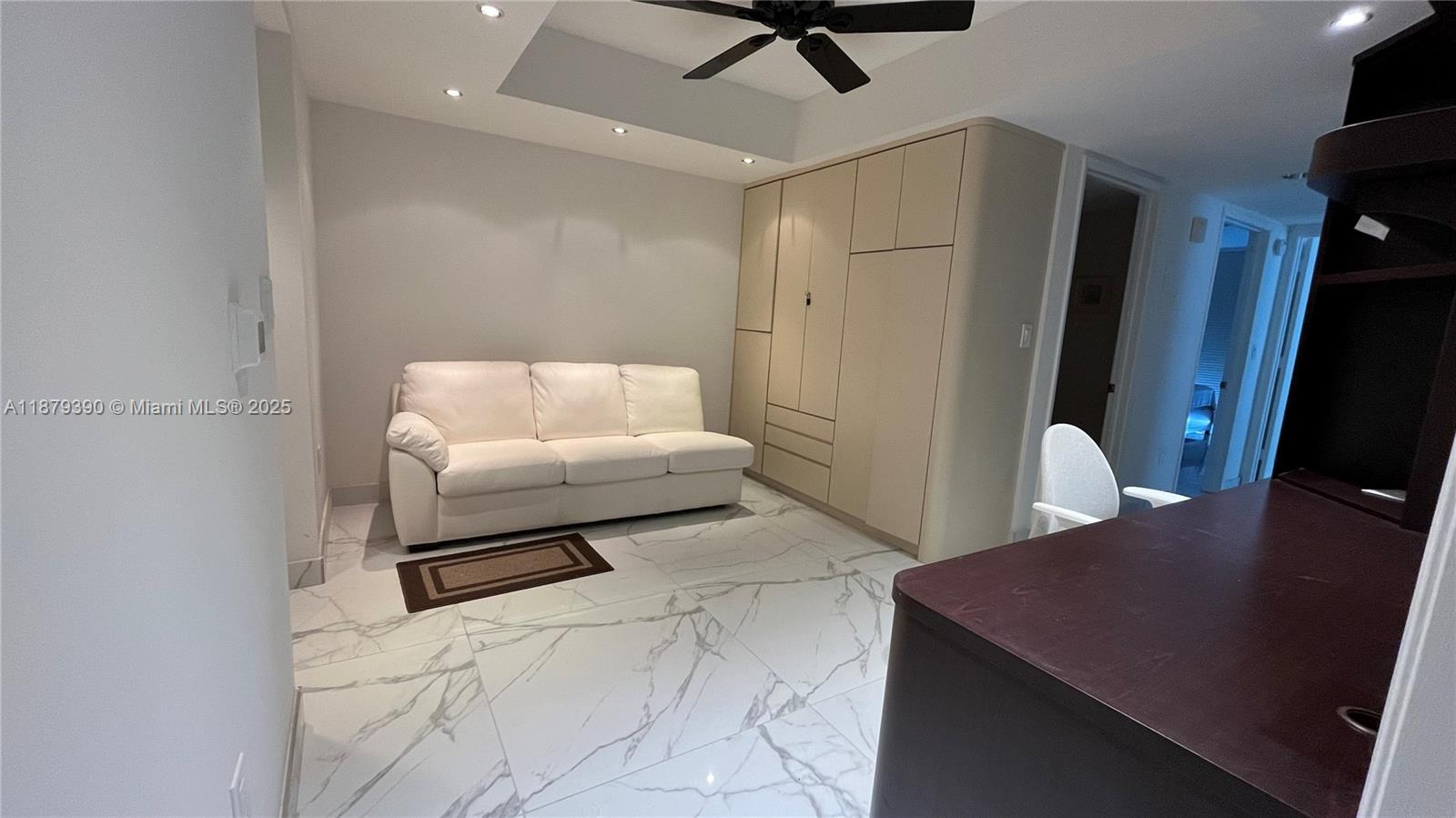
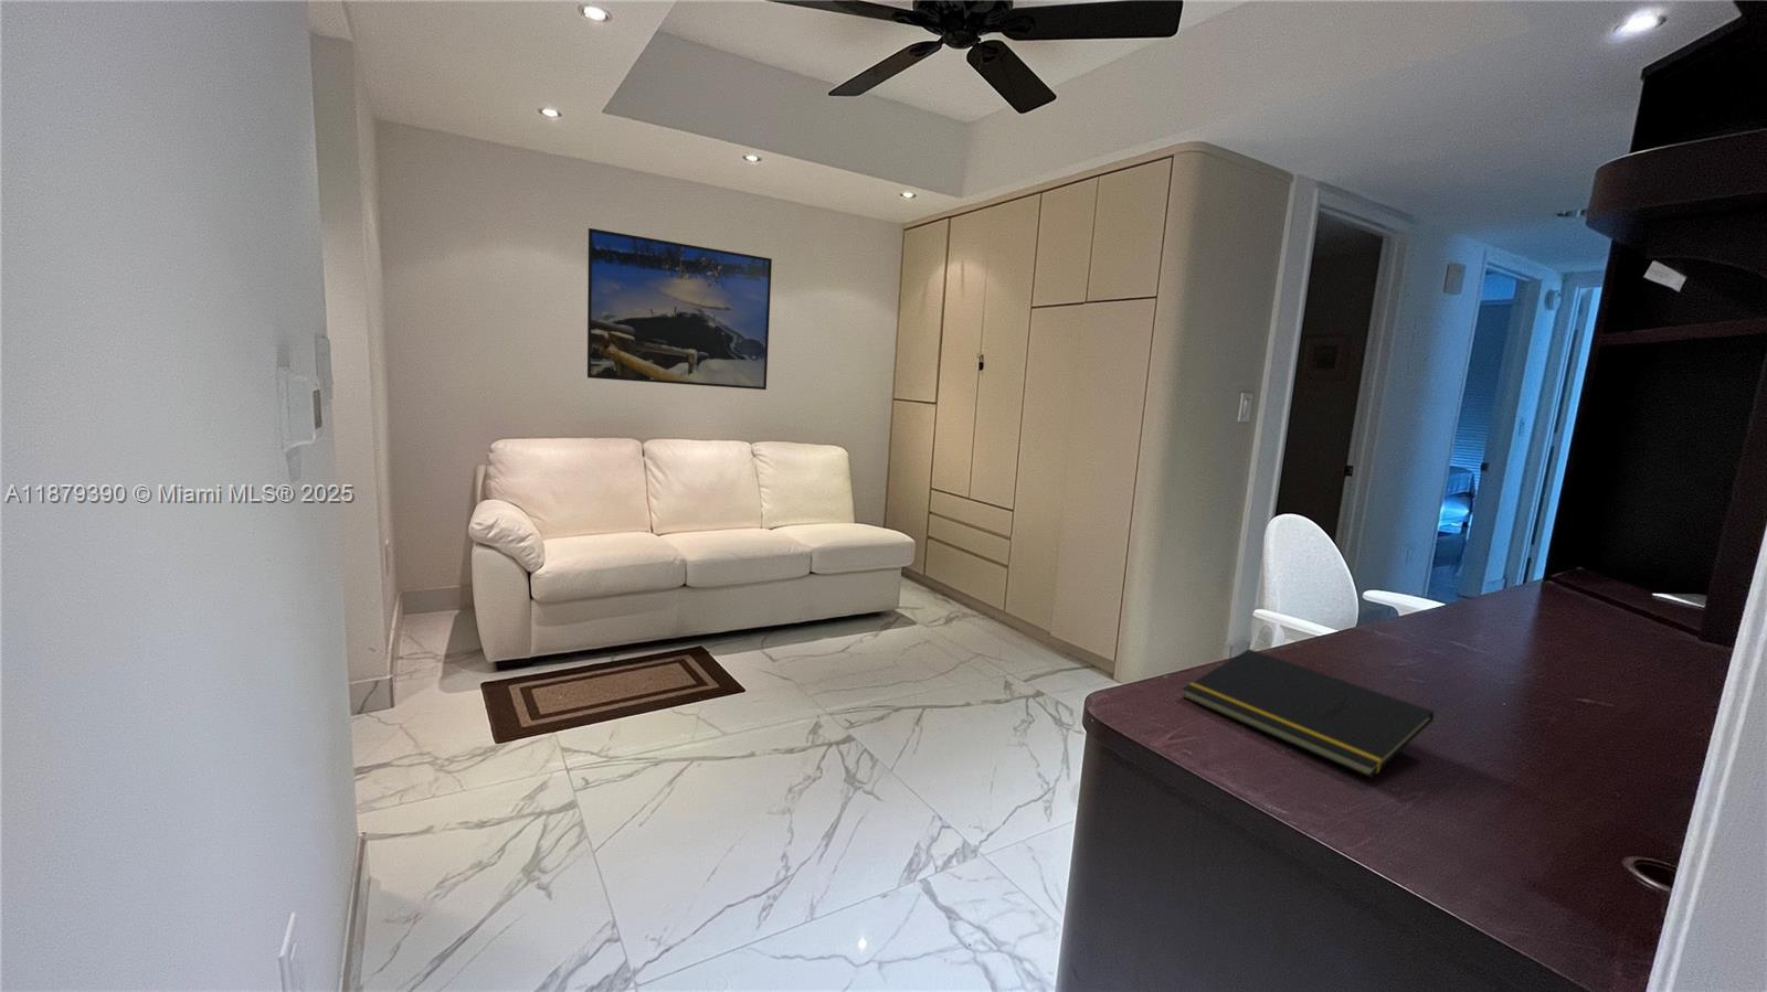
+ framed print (683, 314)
+ notepad (1301, 703)
